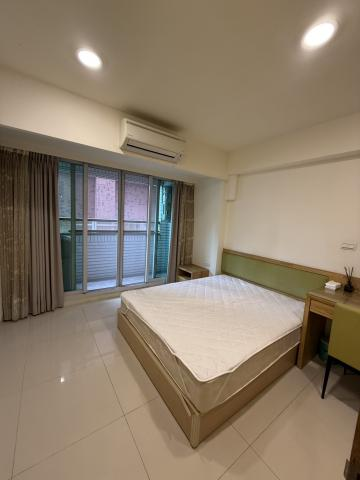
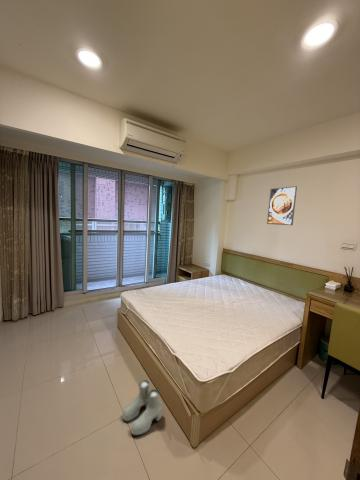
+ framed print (281, 206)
+ boots (142, 404)
